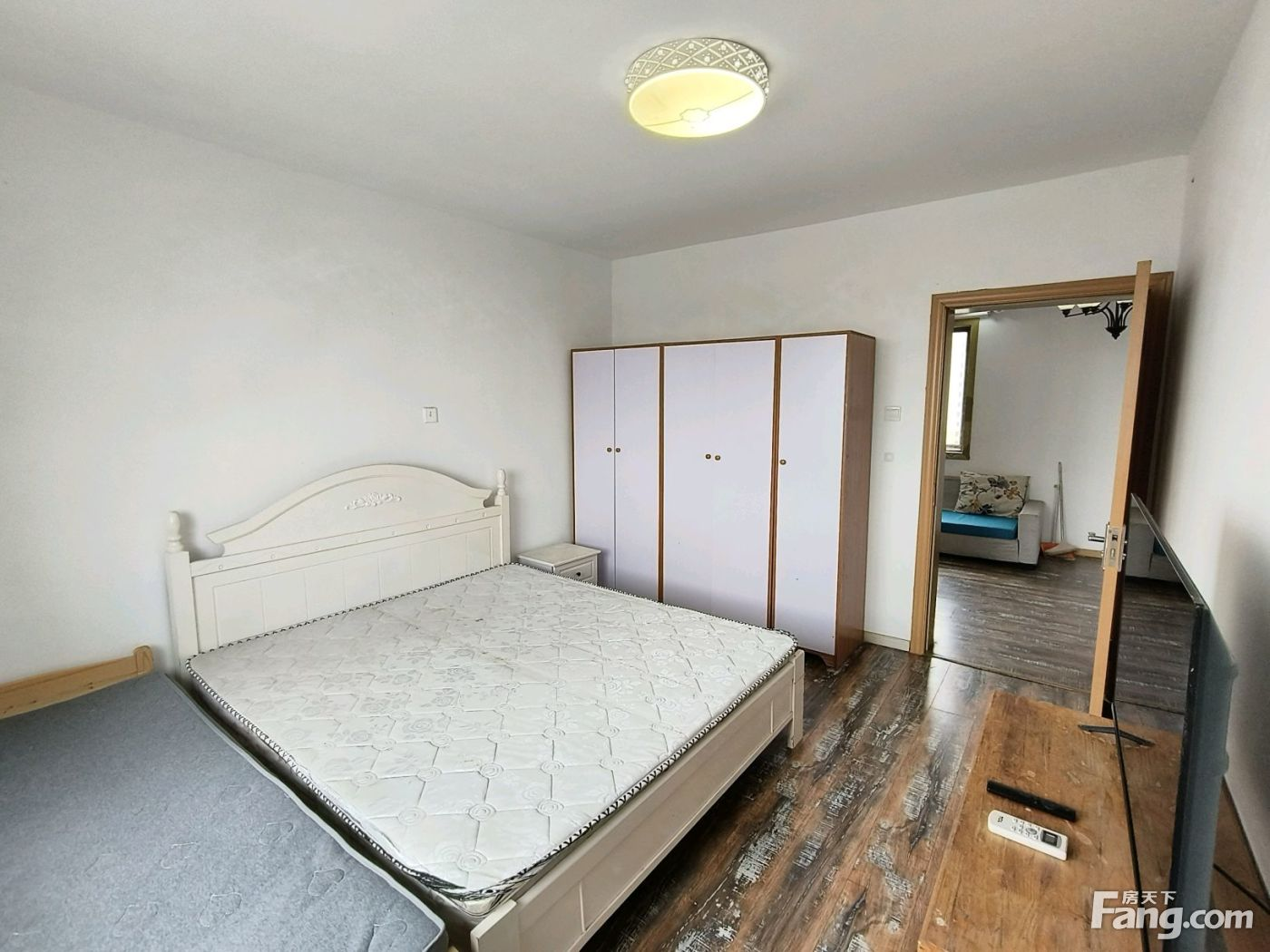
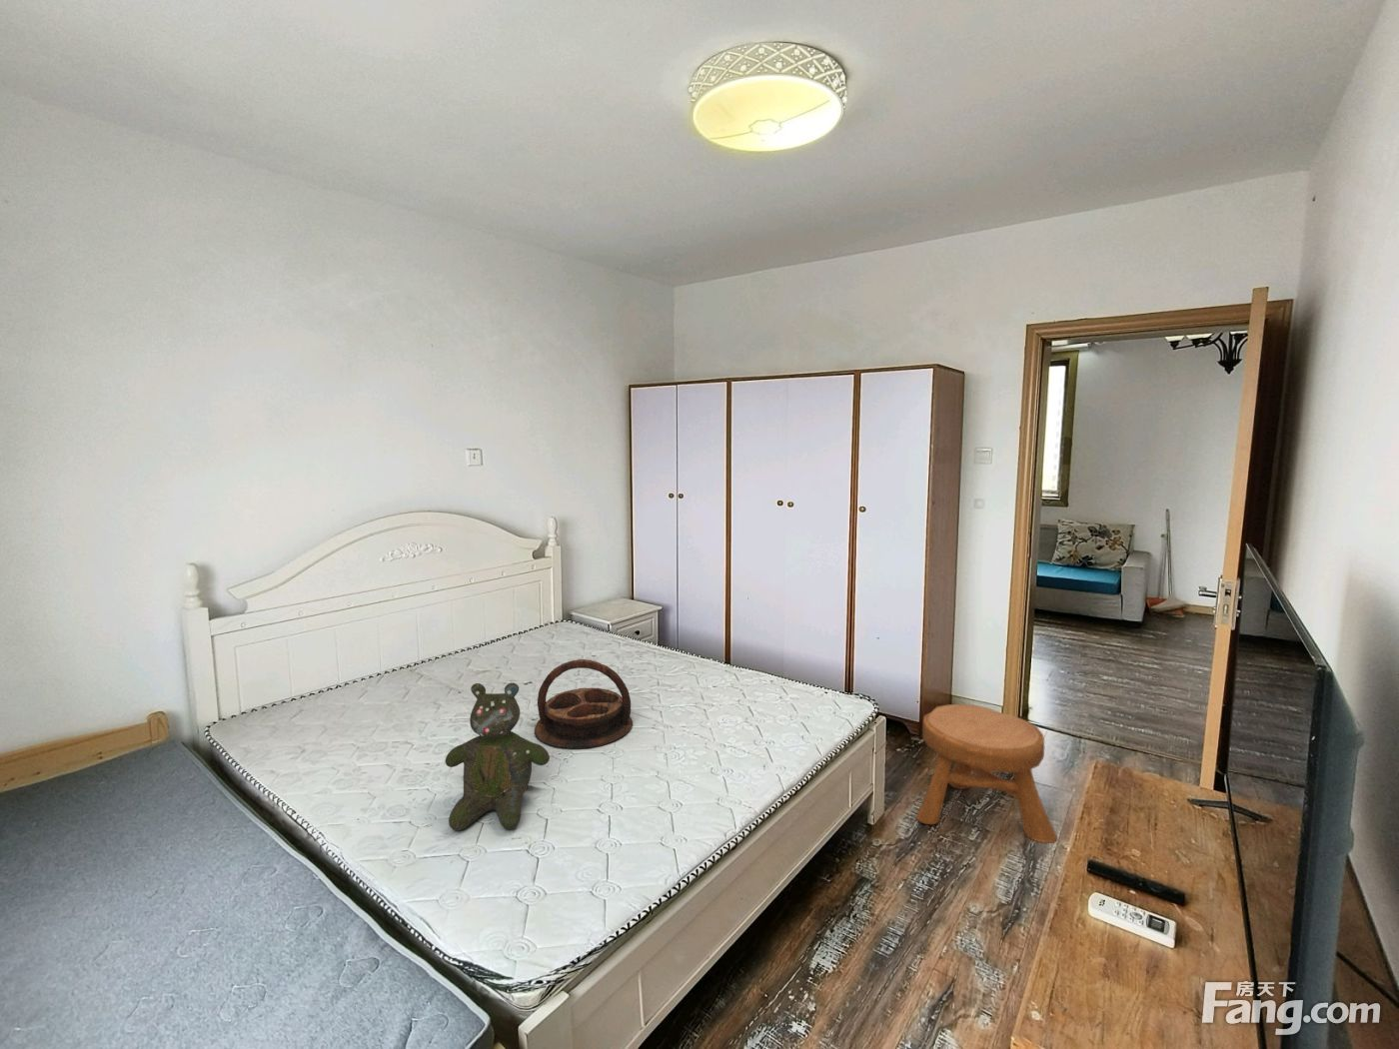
+ stool (989, 771)
+ serving tray (583, 692)
+ teddy bear (491, 750)
